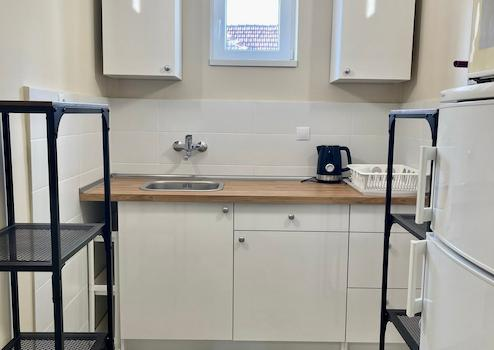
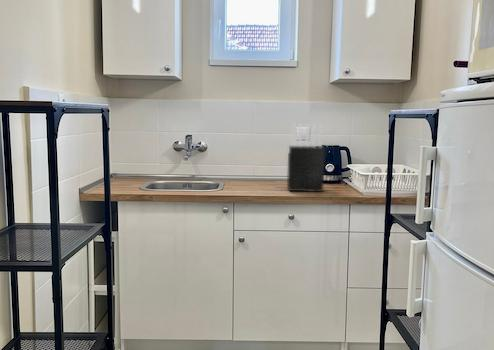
+ knife block (305, 157)
